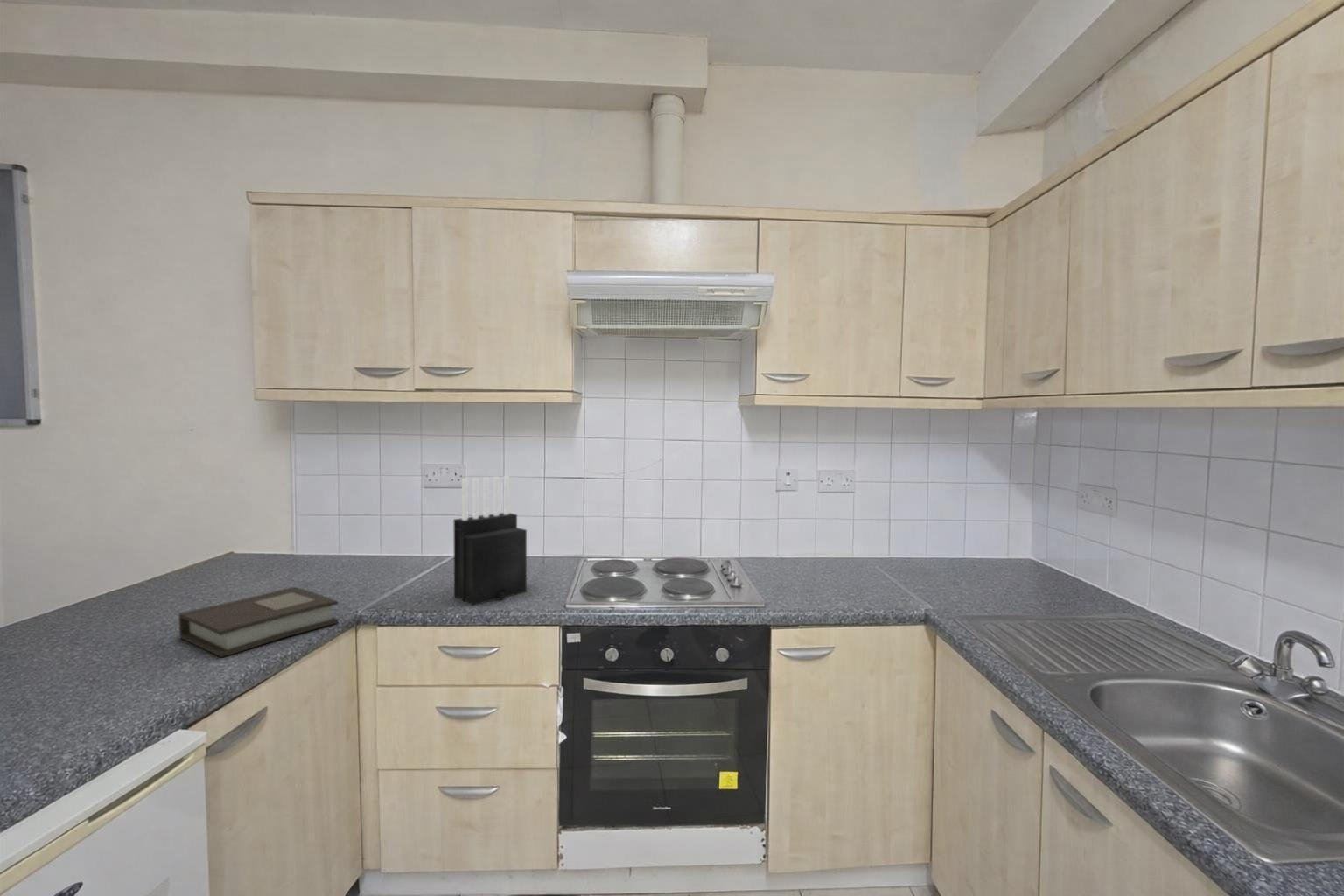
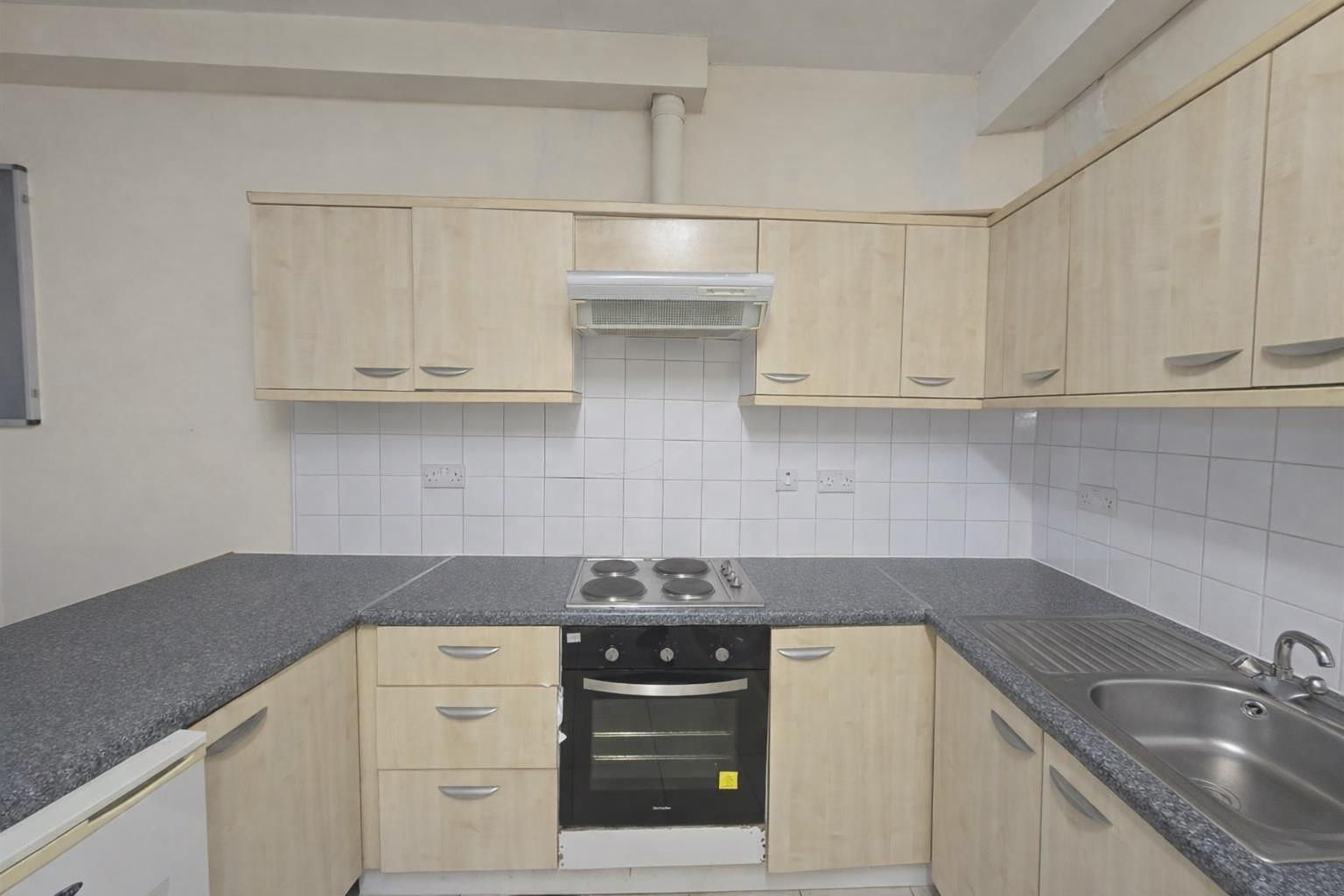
- knife block (493, 537)
- book (262, 617)
